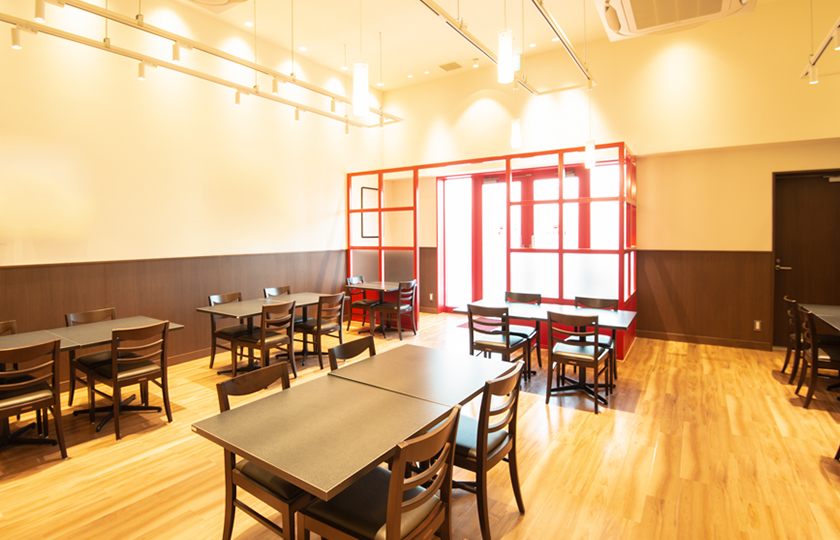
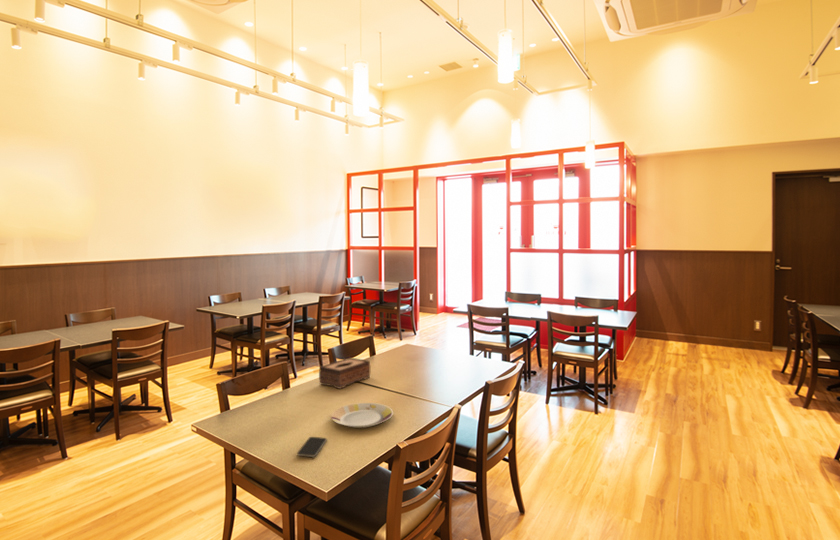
+ tissue box (345, 372)
+ plate (362, 415)
+ smartphone (312, 446)
